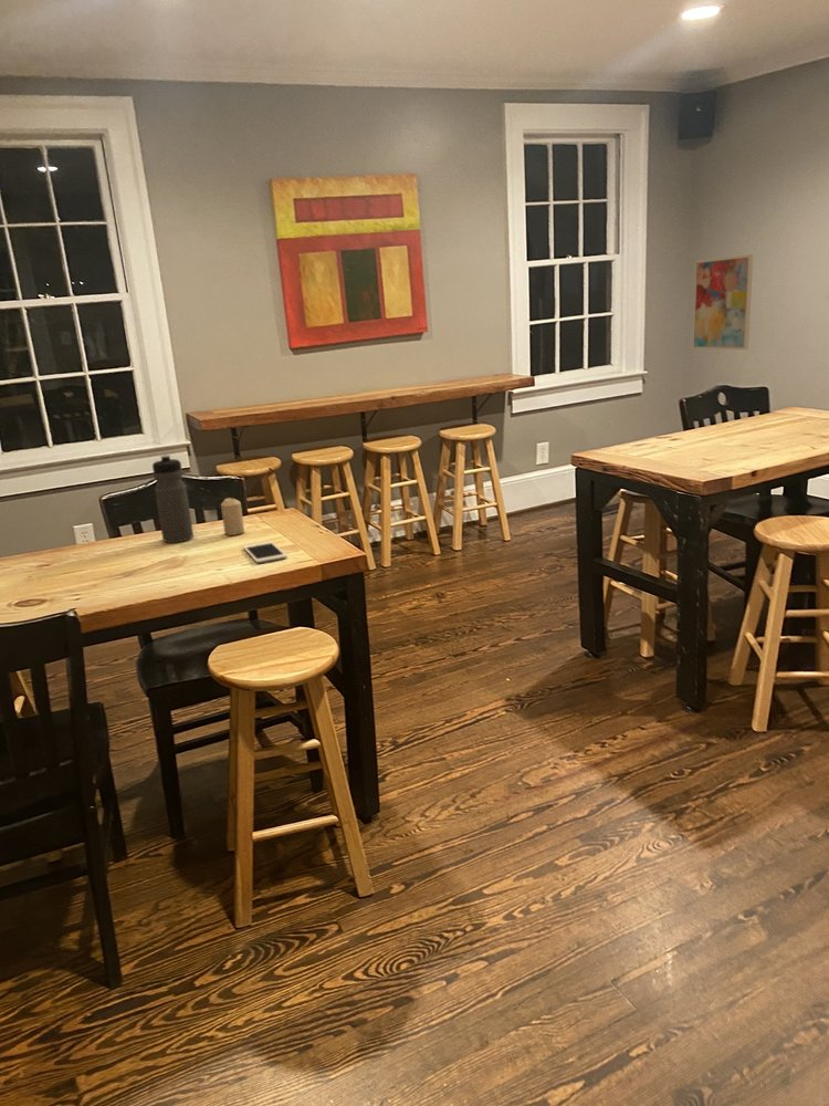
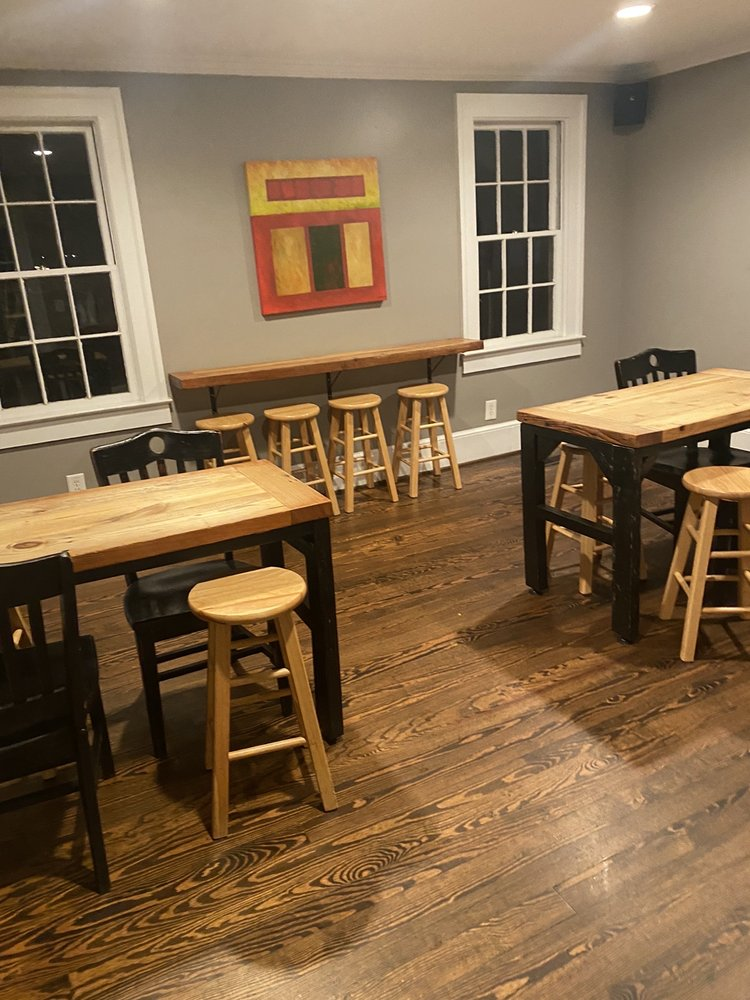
- wall art (721, 304)
- water bottle (171, 497)
- cell phone (264, 551)
- candle (232, 515)
